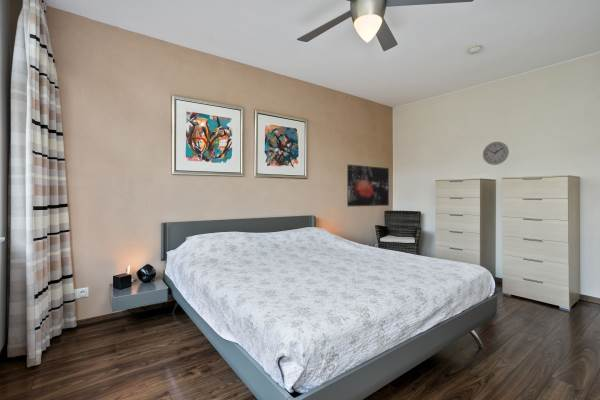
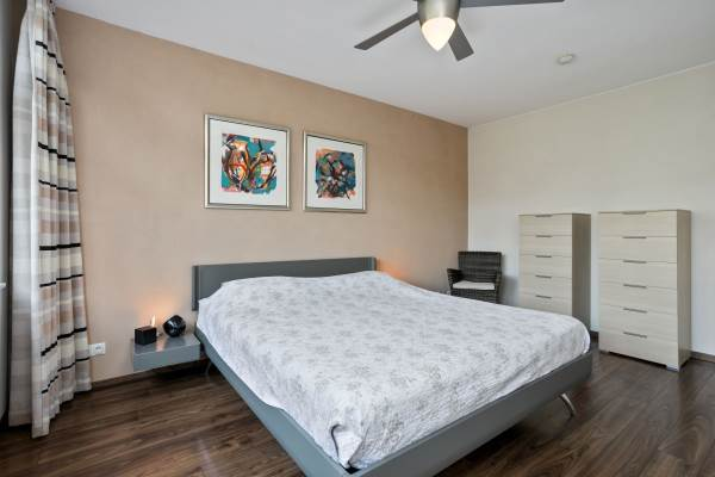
- wall clock (495, 153)
- wall art (369, 186)
